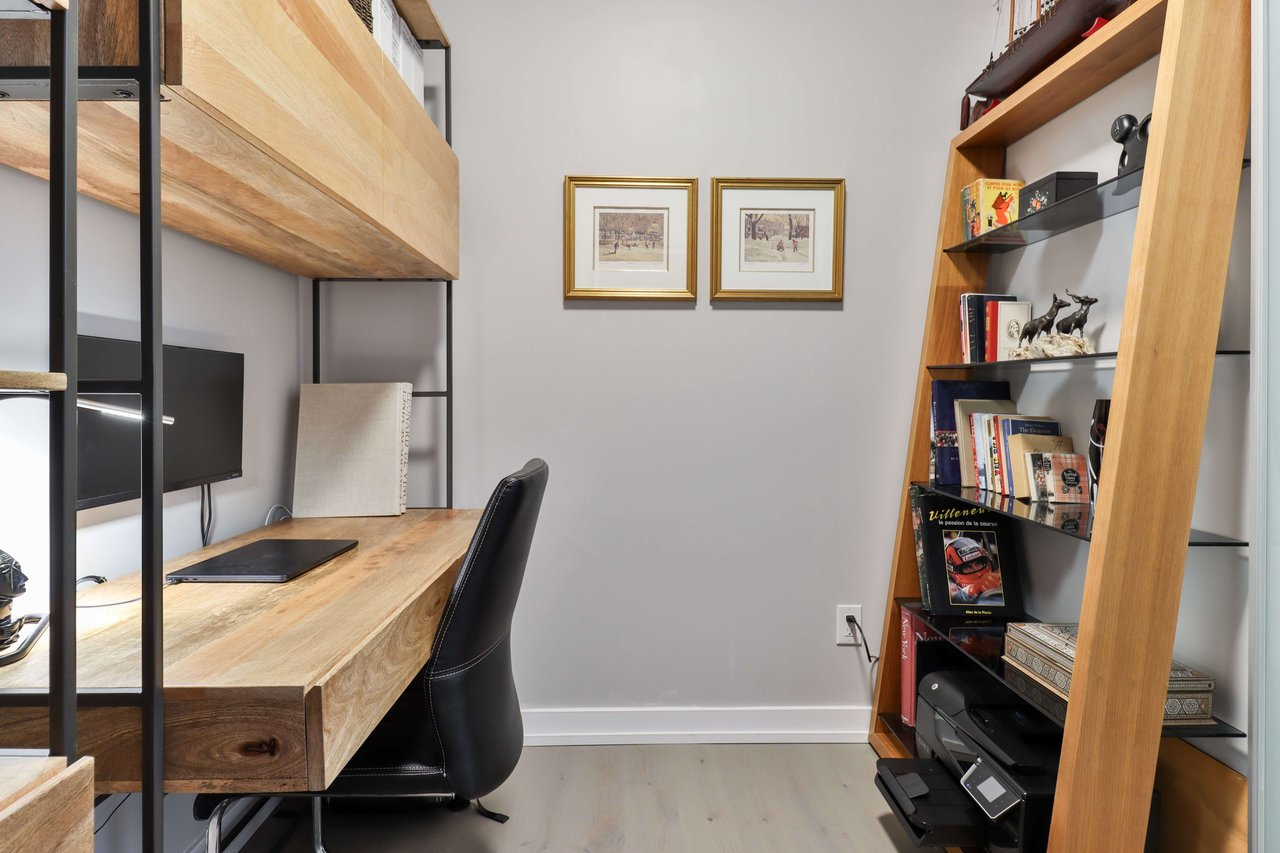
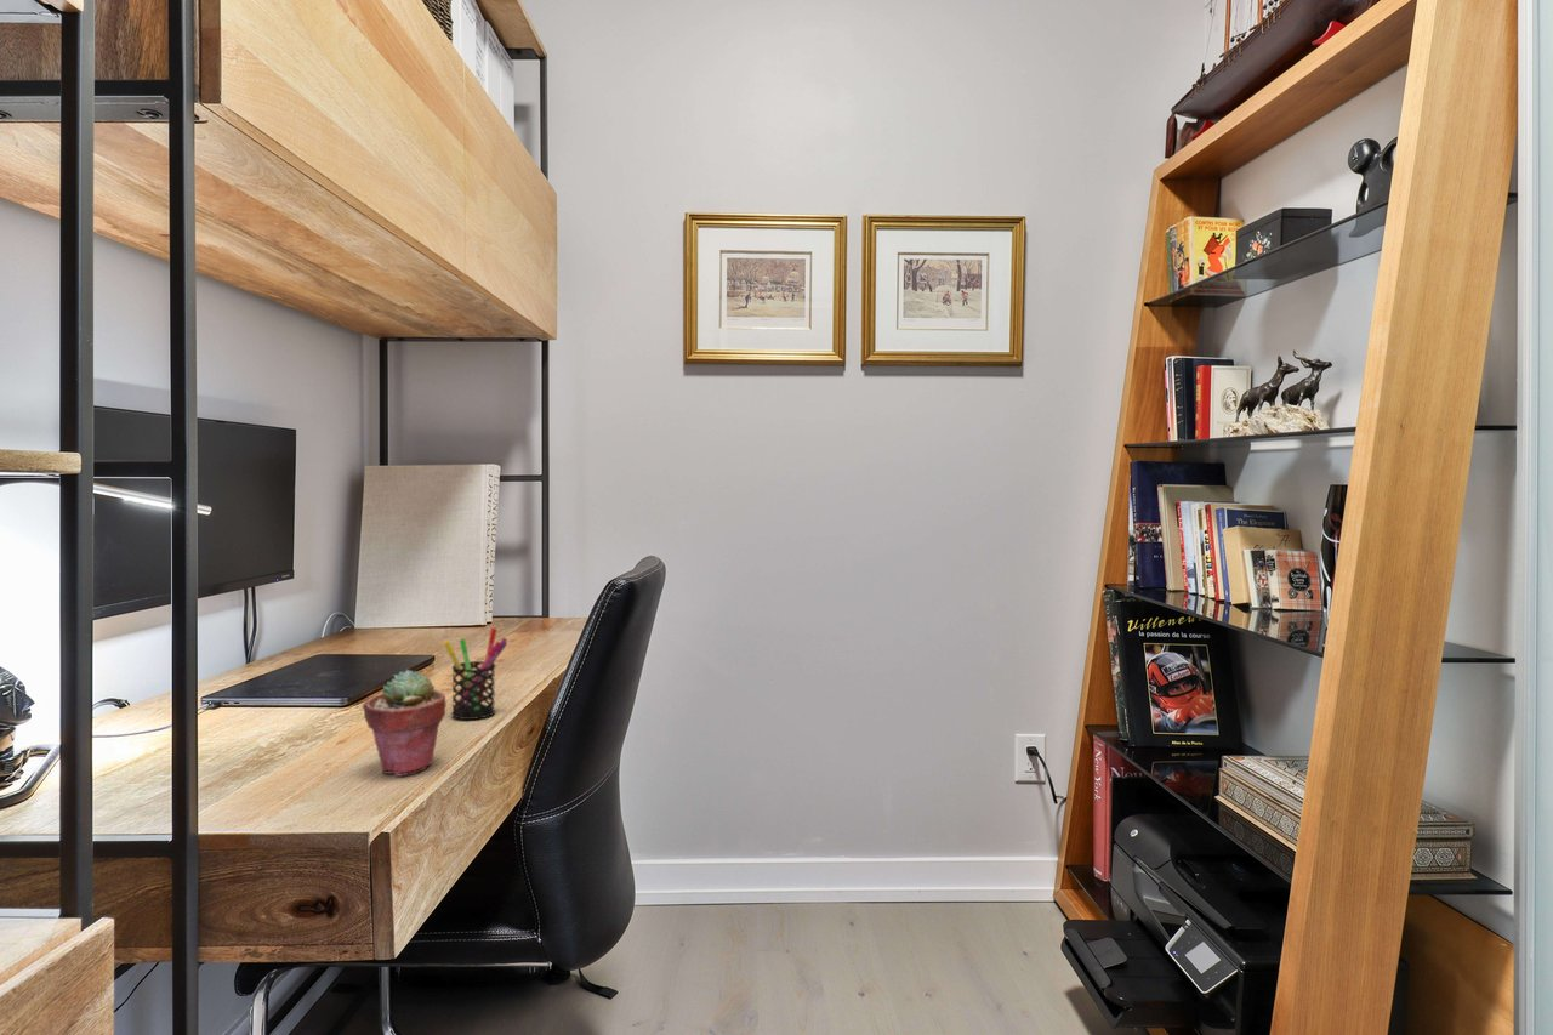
+ pen holder (473, 671)
+ potted succulent (405, 718)
